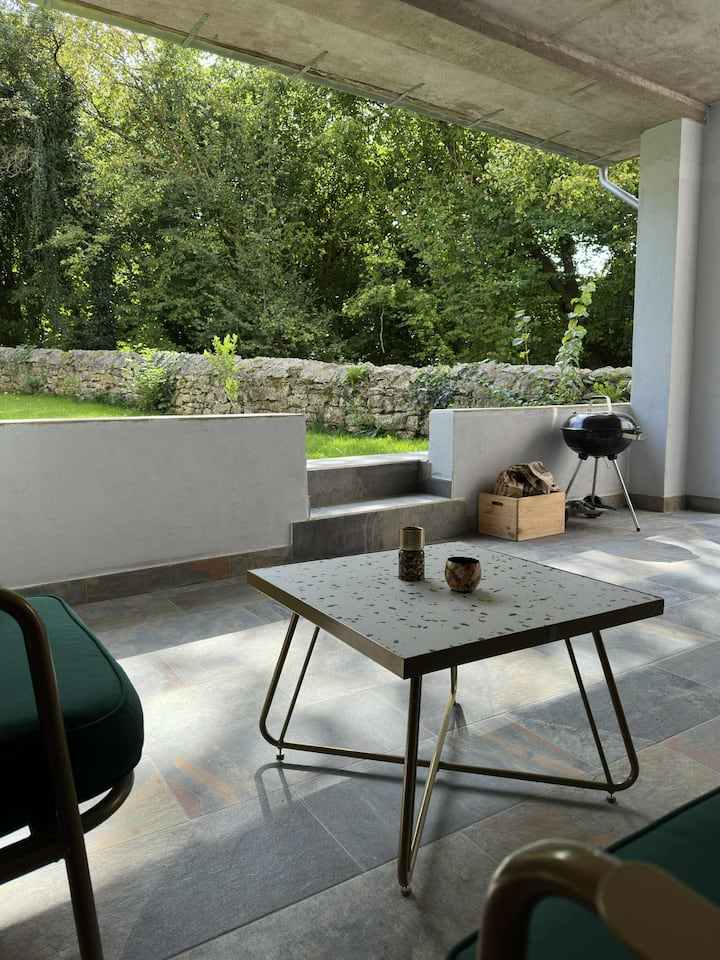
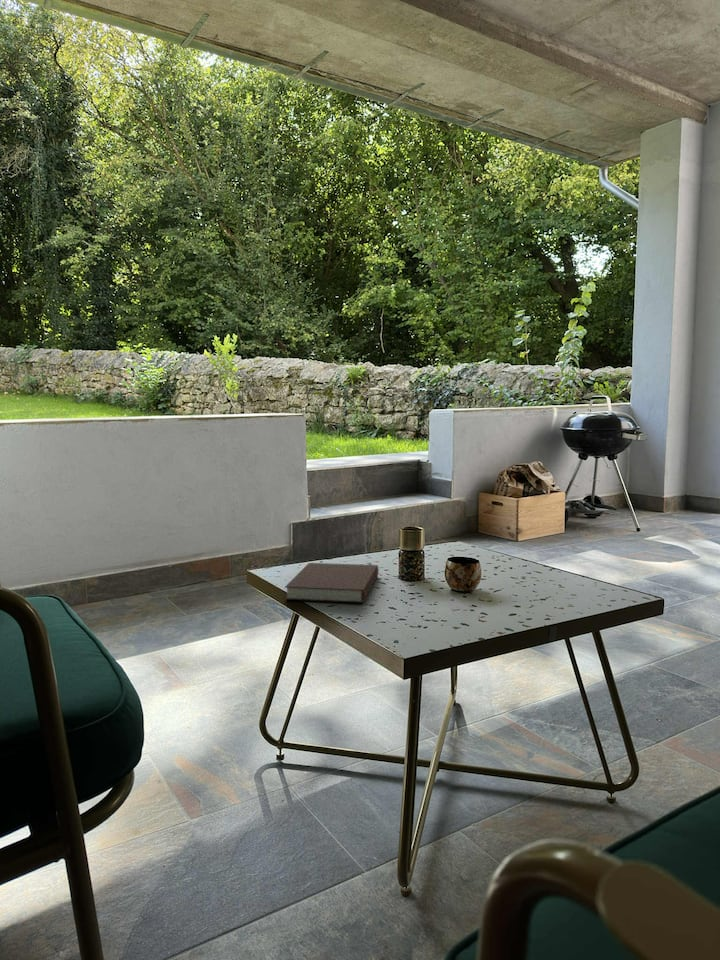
+ notebook (334, 581)
